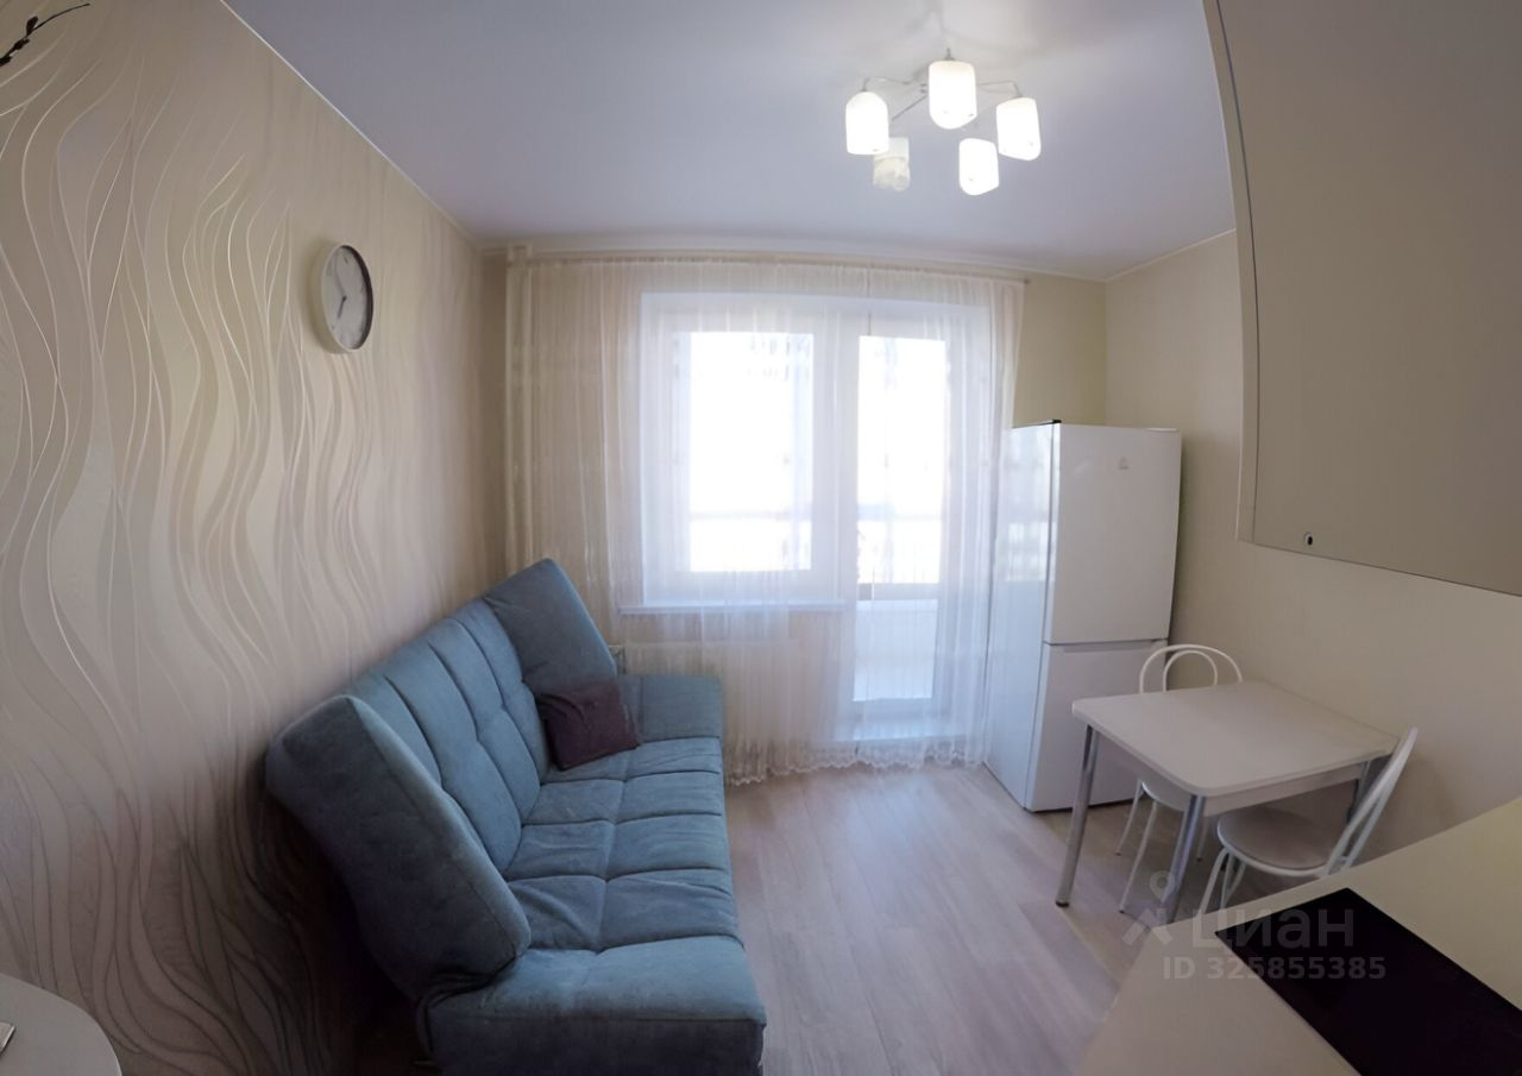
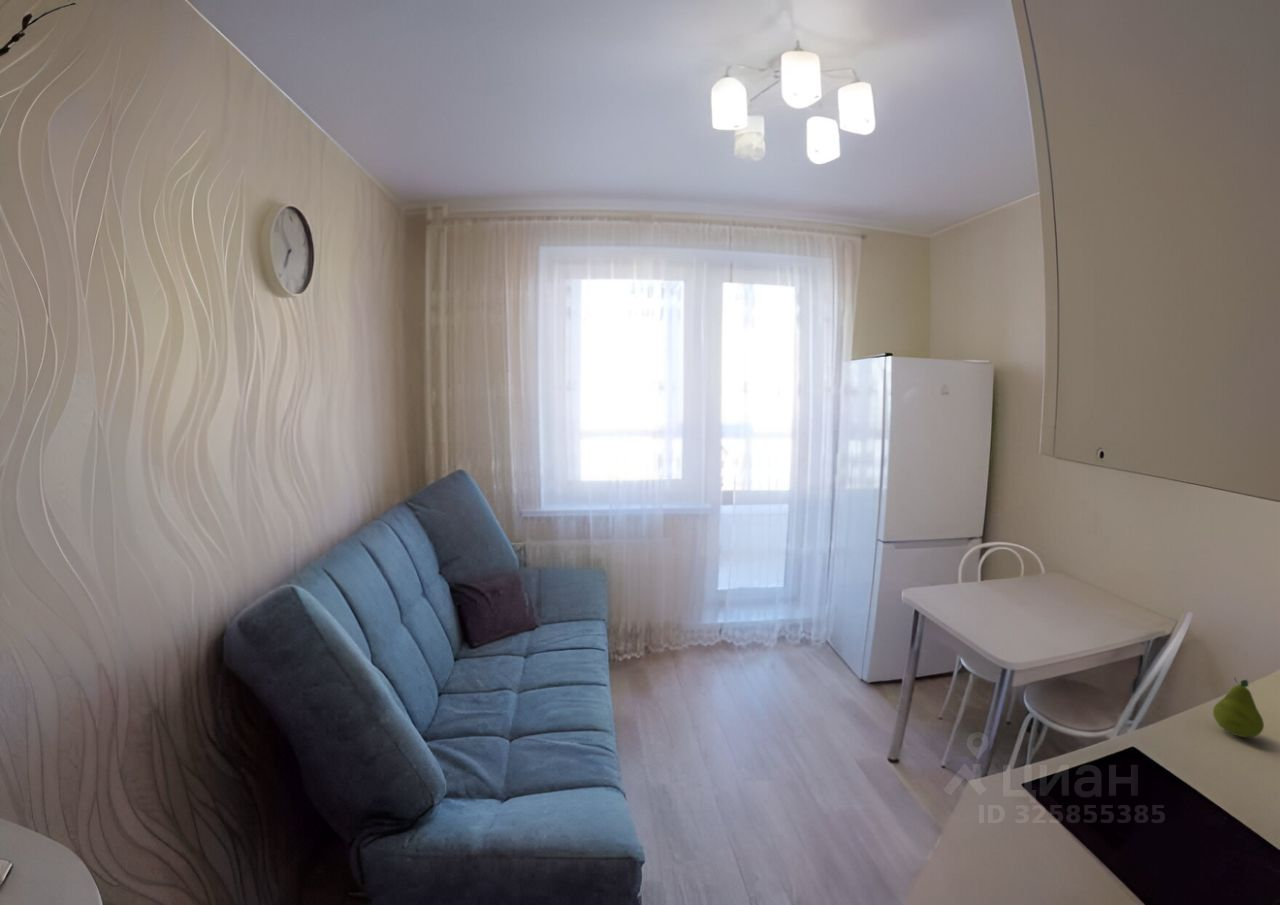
+ fruit (1239, 706)
